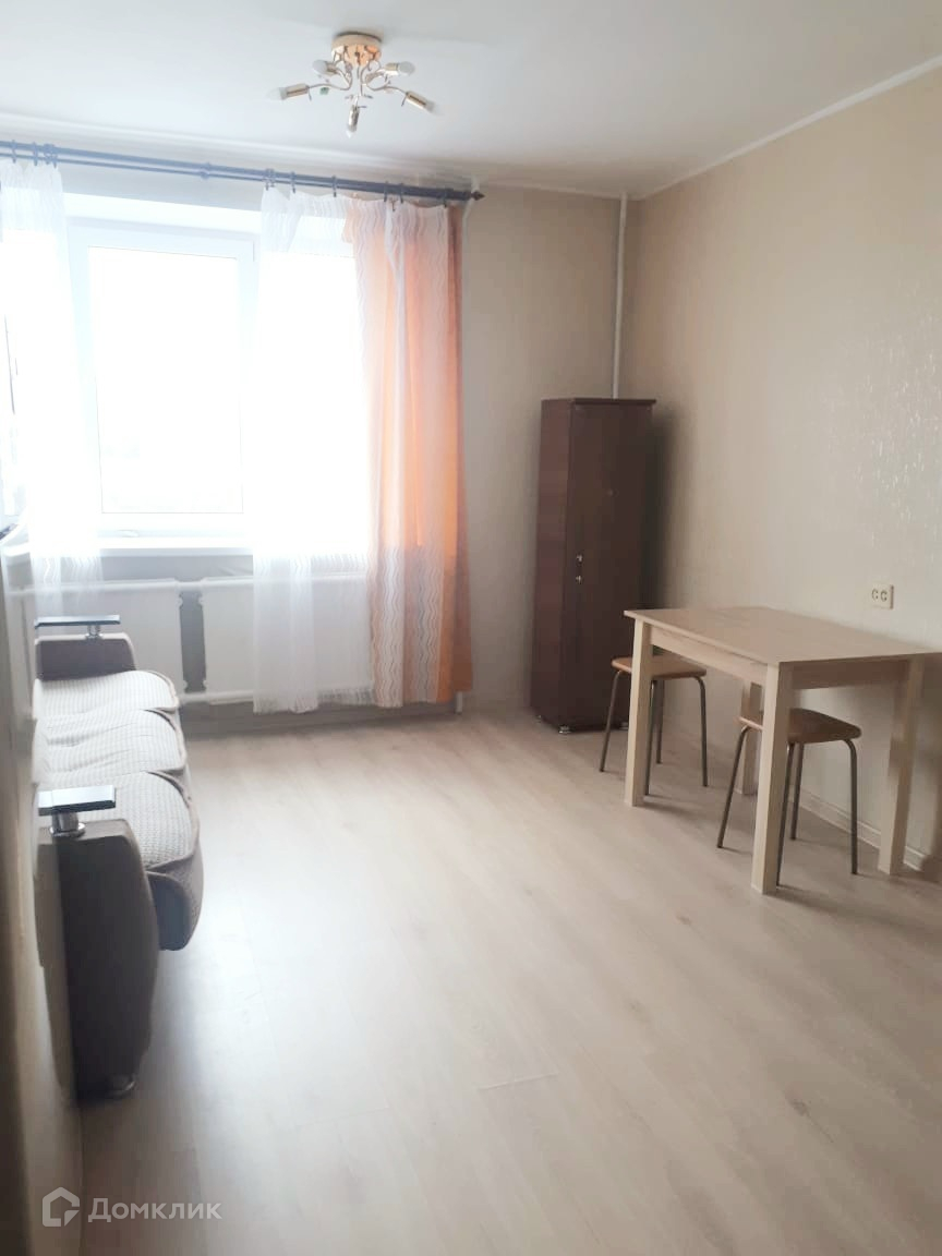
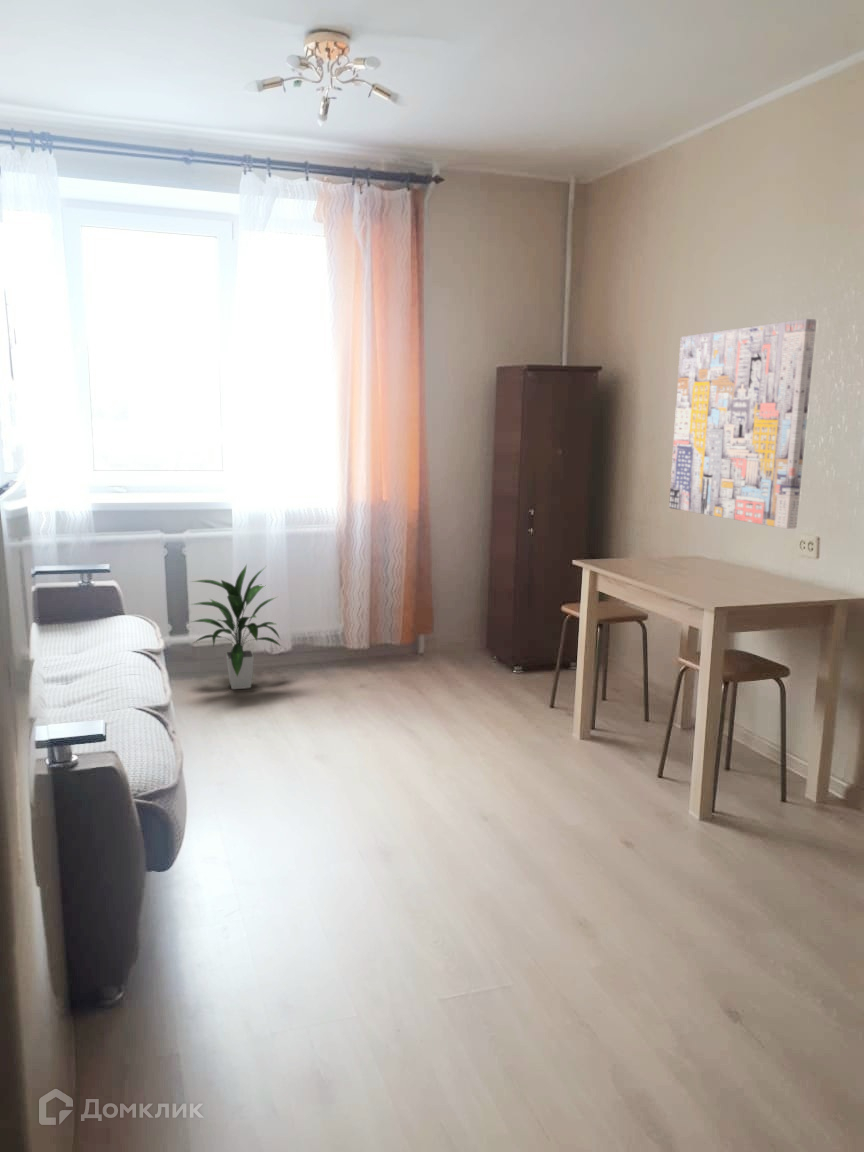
+ wall art (733, 424)
+ indoor plant (237, 626)
